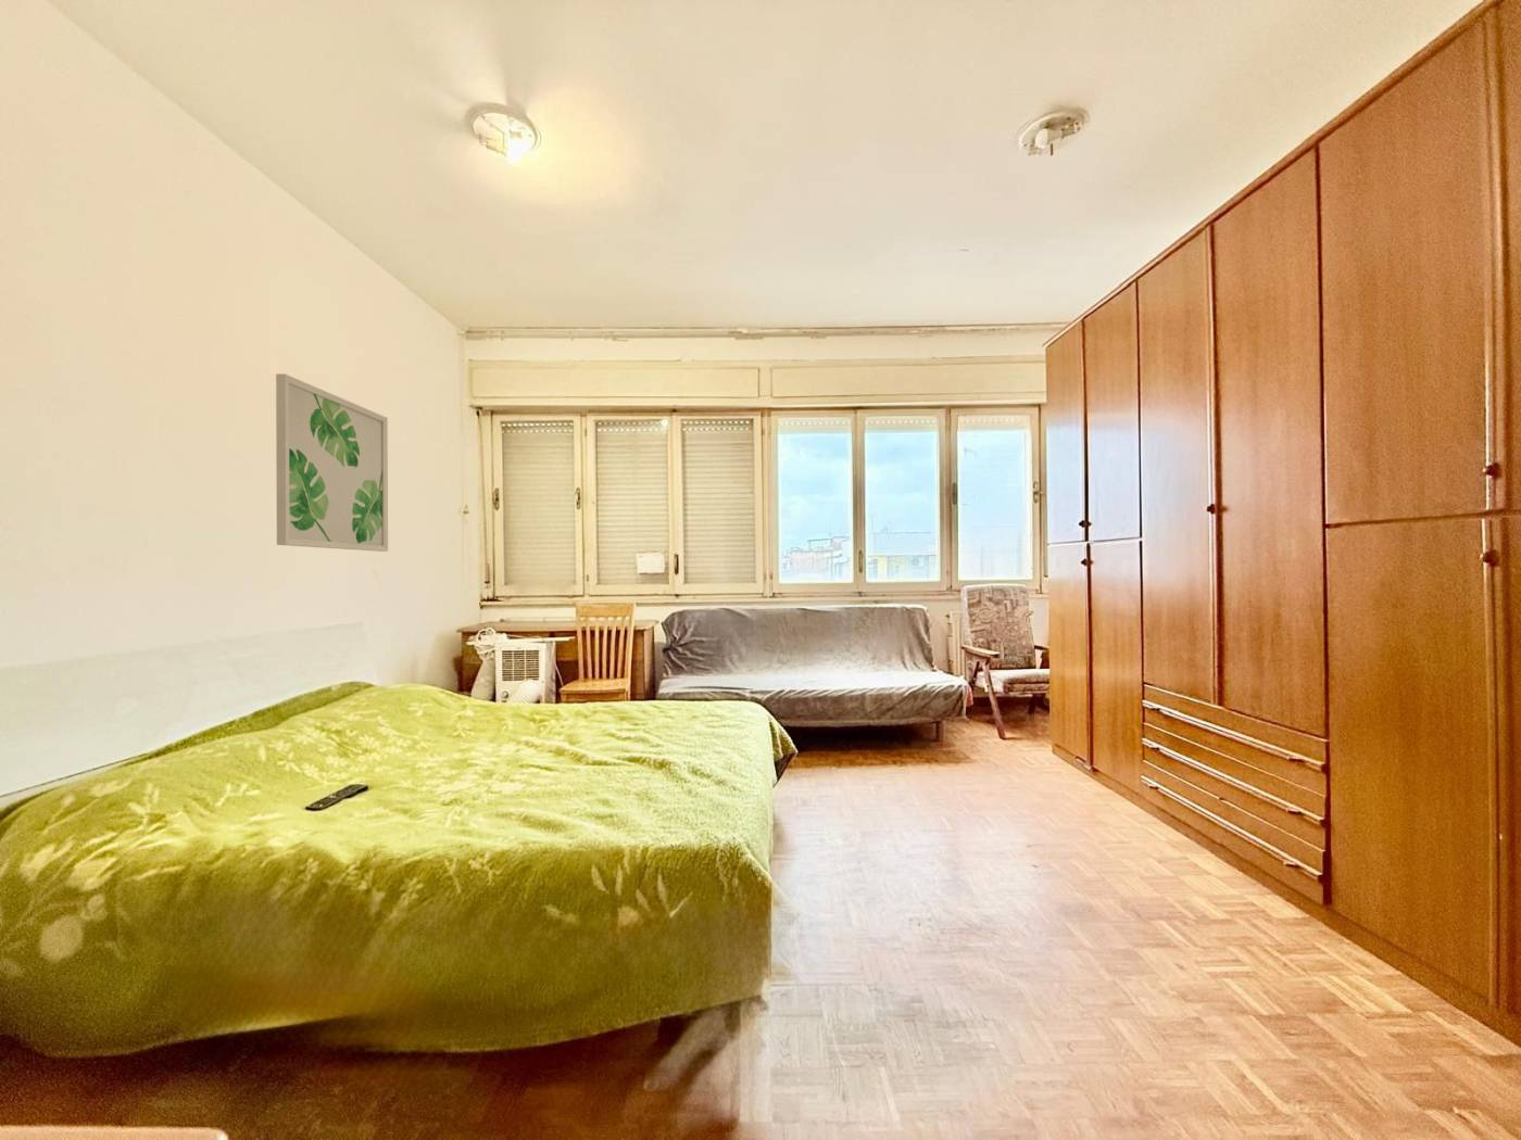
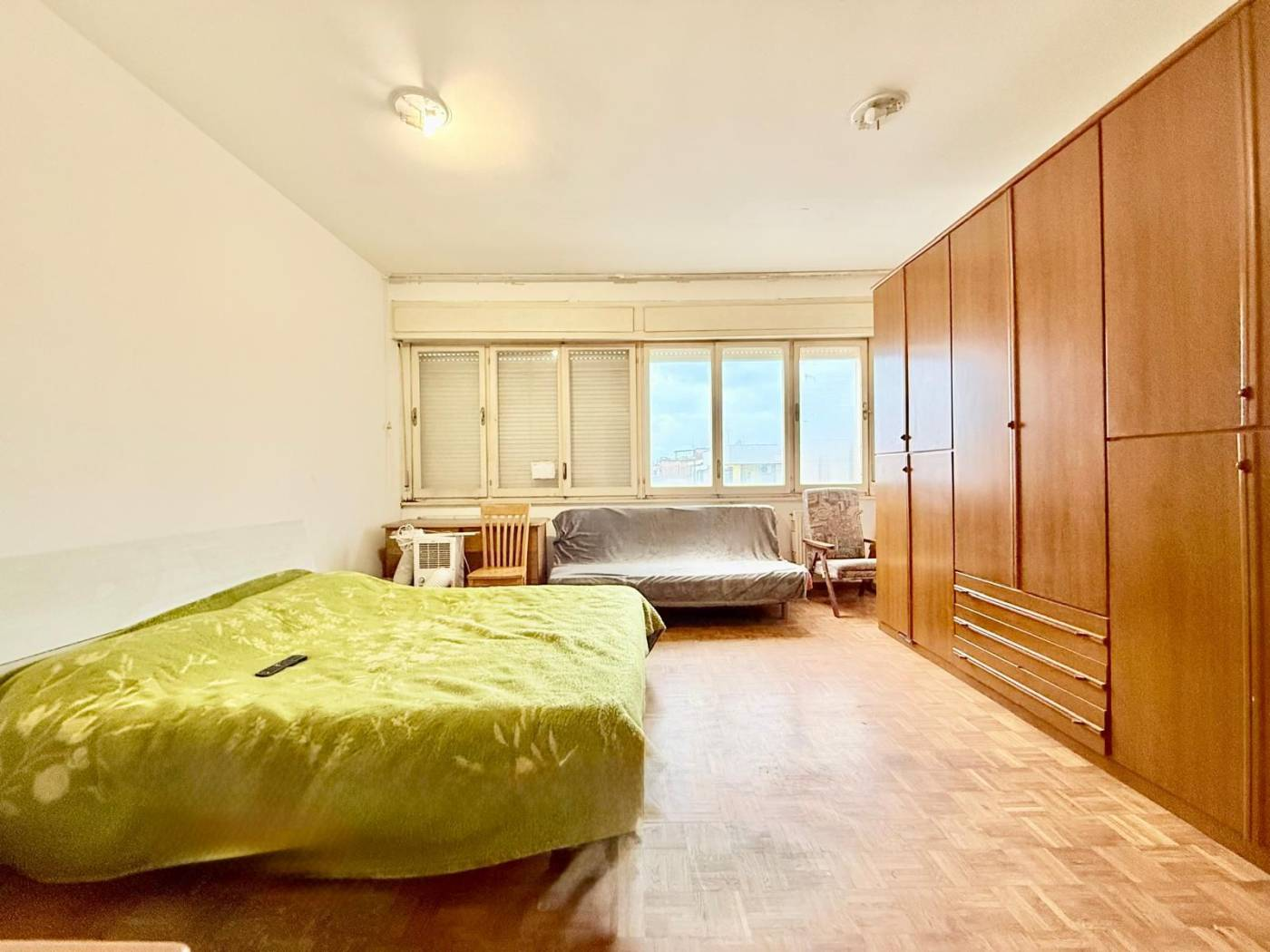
- wall art (338, 473)
